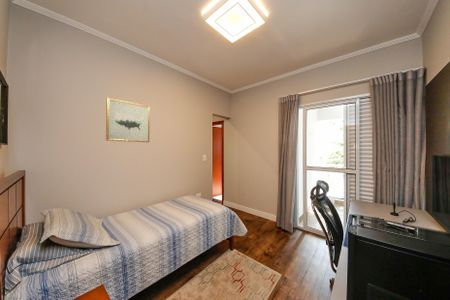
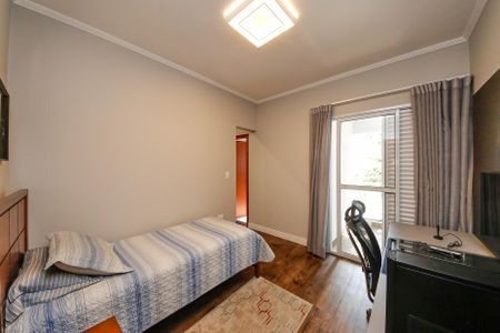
- wall art (129, 122)
